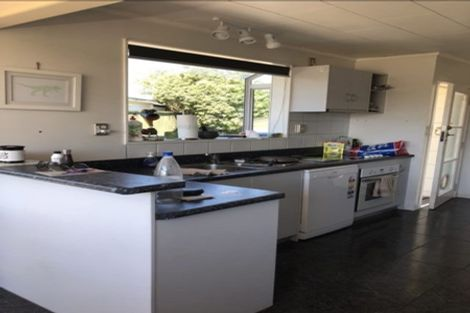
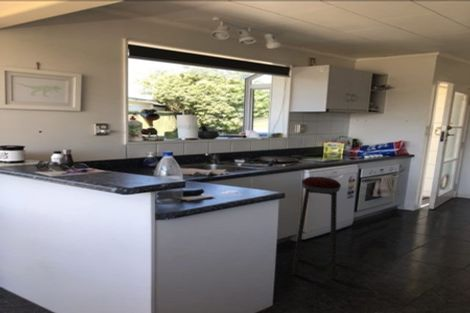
+ music stool (304, 221)
